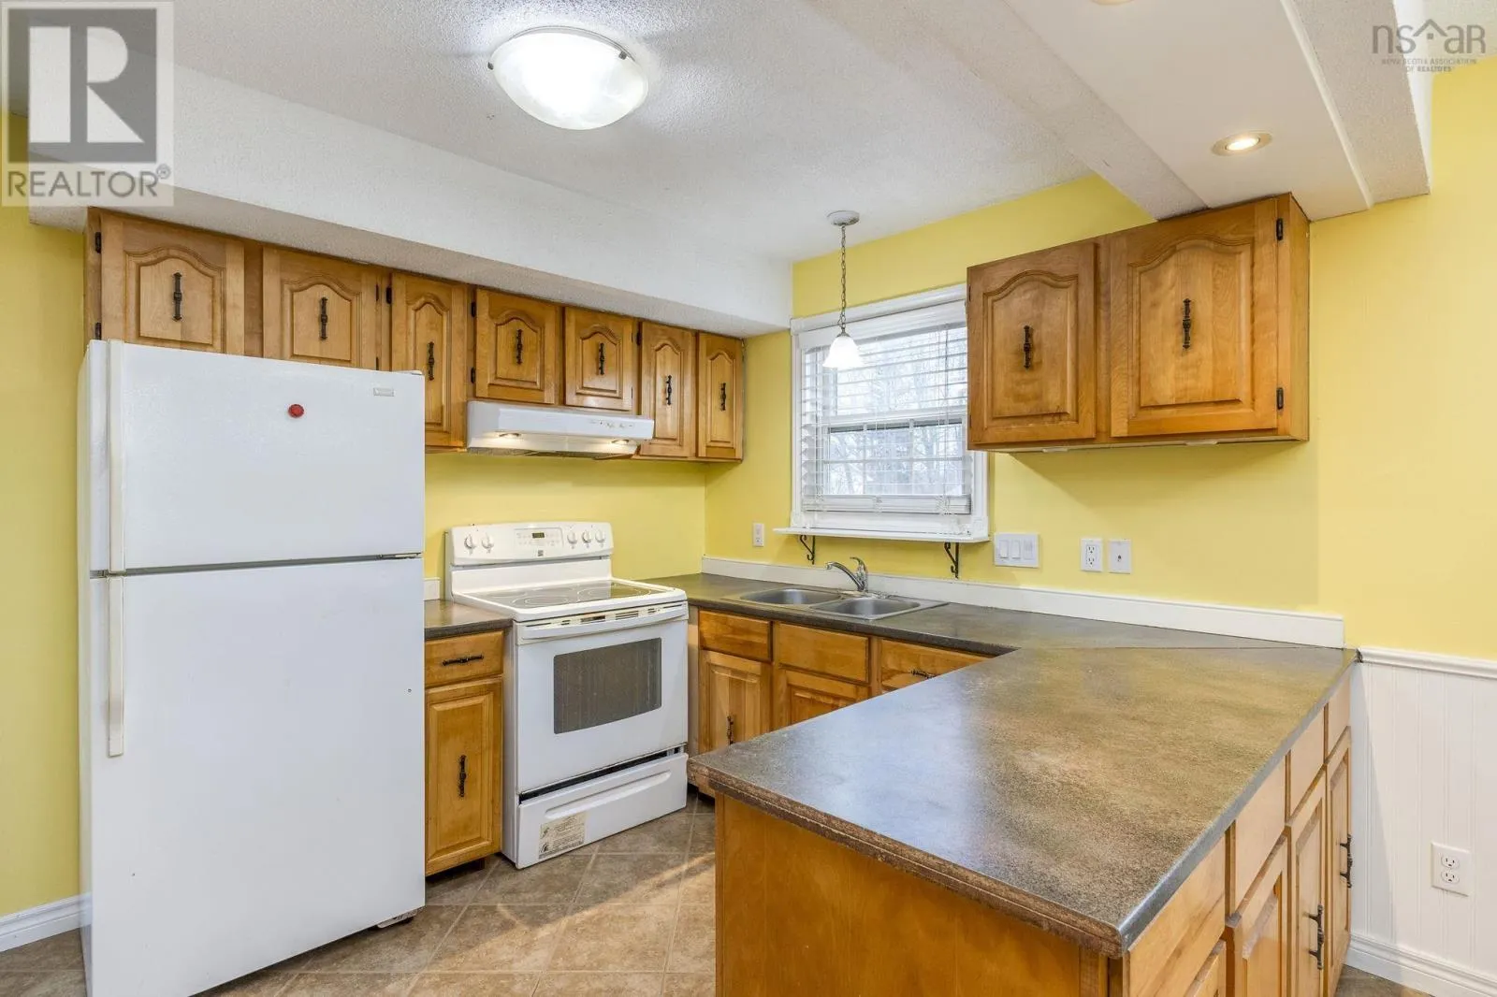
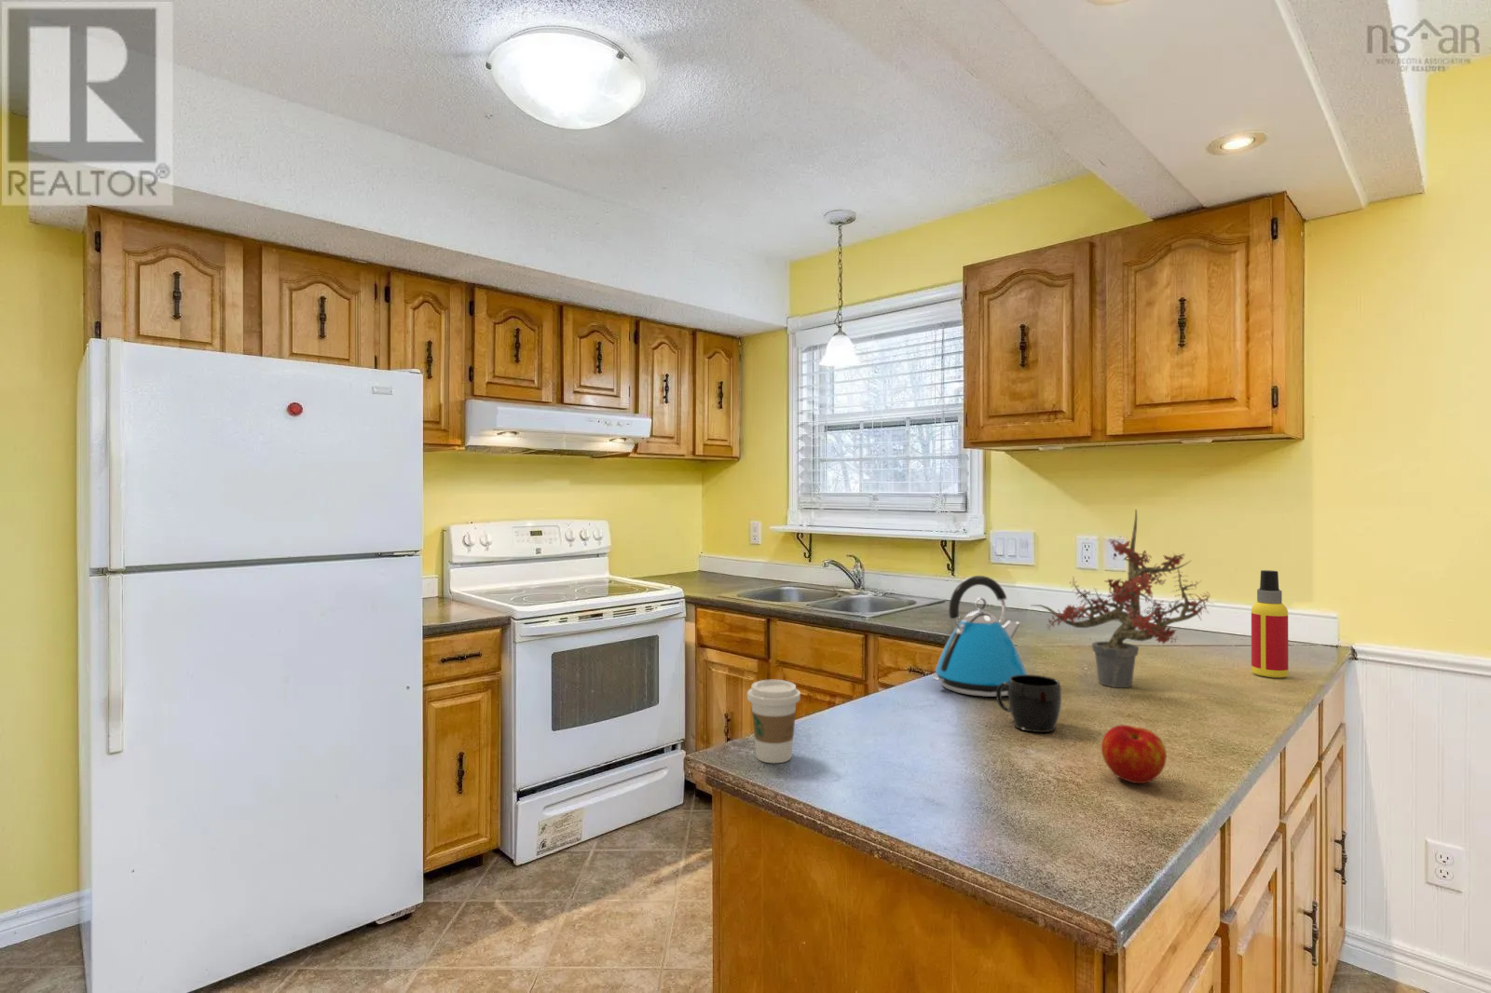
+ potted plant (1124, 596)
+ mug (1028, 702)
+ spray bottle (1269, 622)
+ kettle (978, 631)
+ coffee cup (774, 721)
+ apple (1133, 755)
